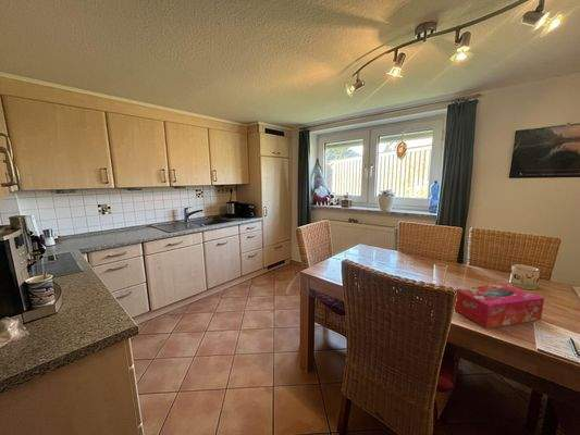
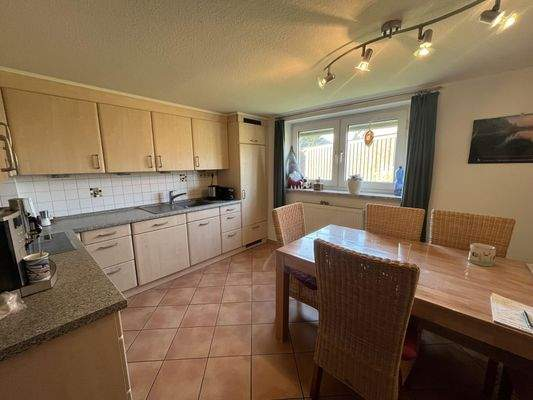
- tissue box (496, 303)
